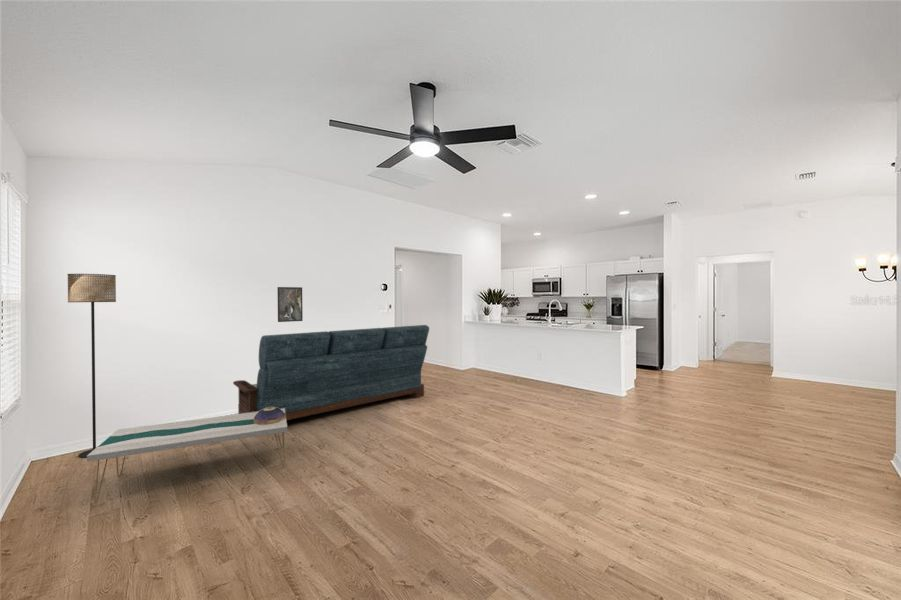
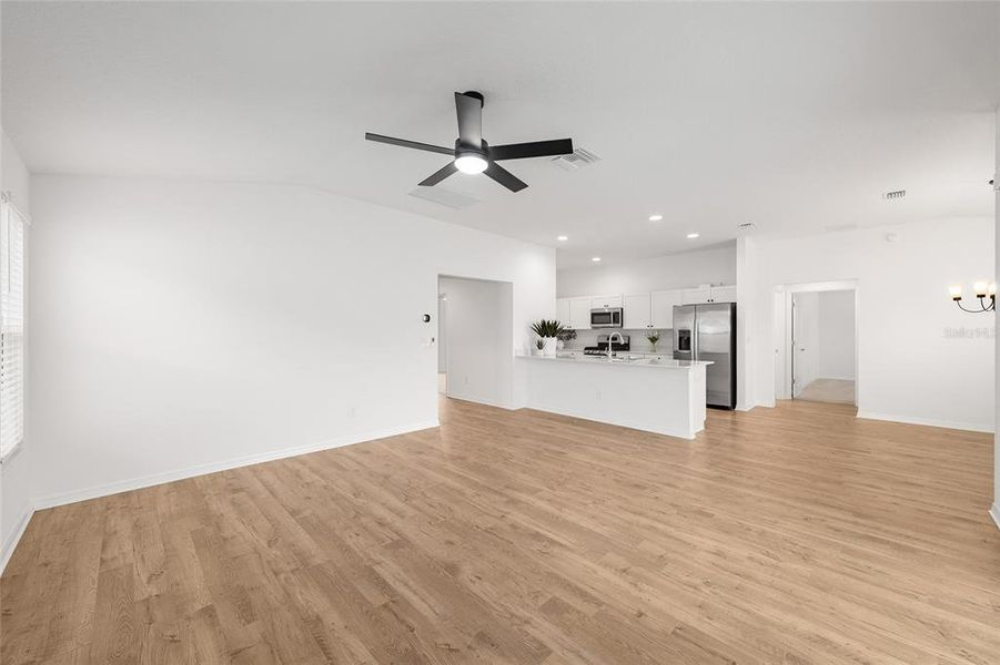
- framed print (290, 304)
- sofa (341, 367)
- floor lamp (93, 363)
- coffee table (200, 444)
- decorative bowl (269, 413)
